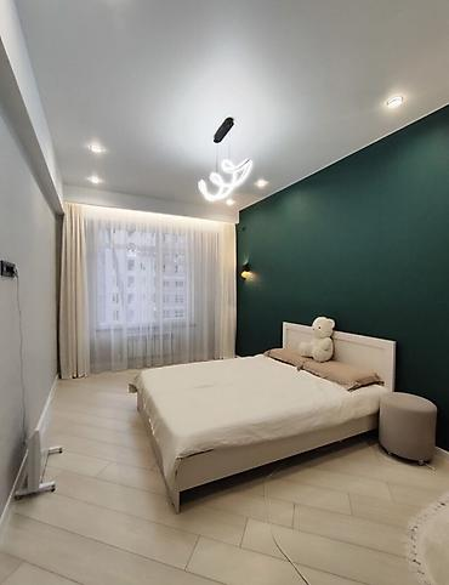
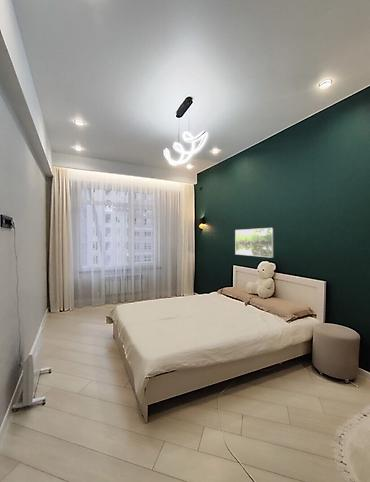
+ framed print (252, 242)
